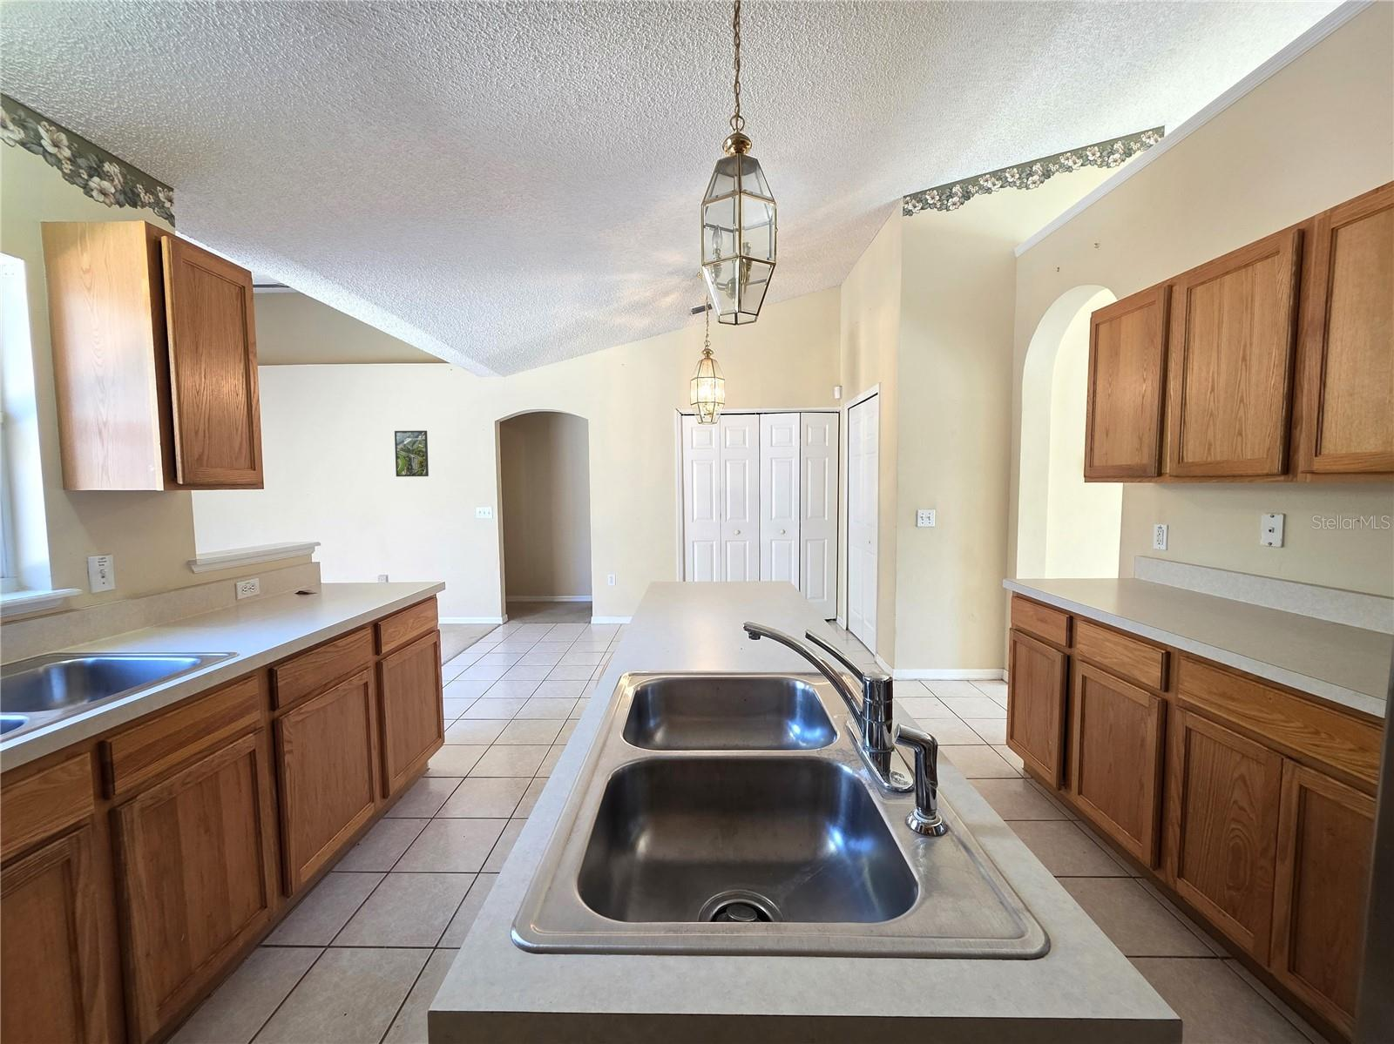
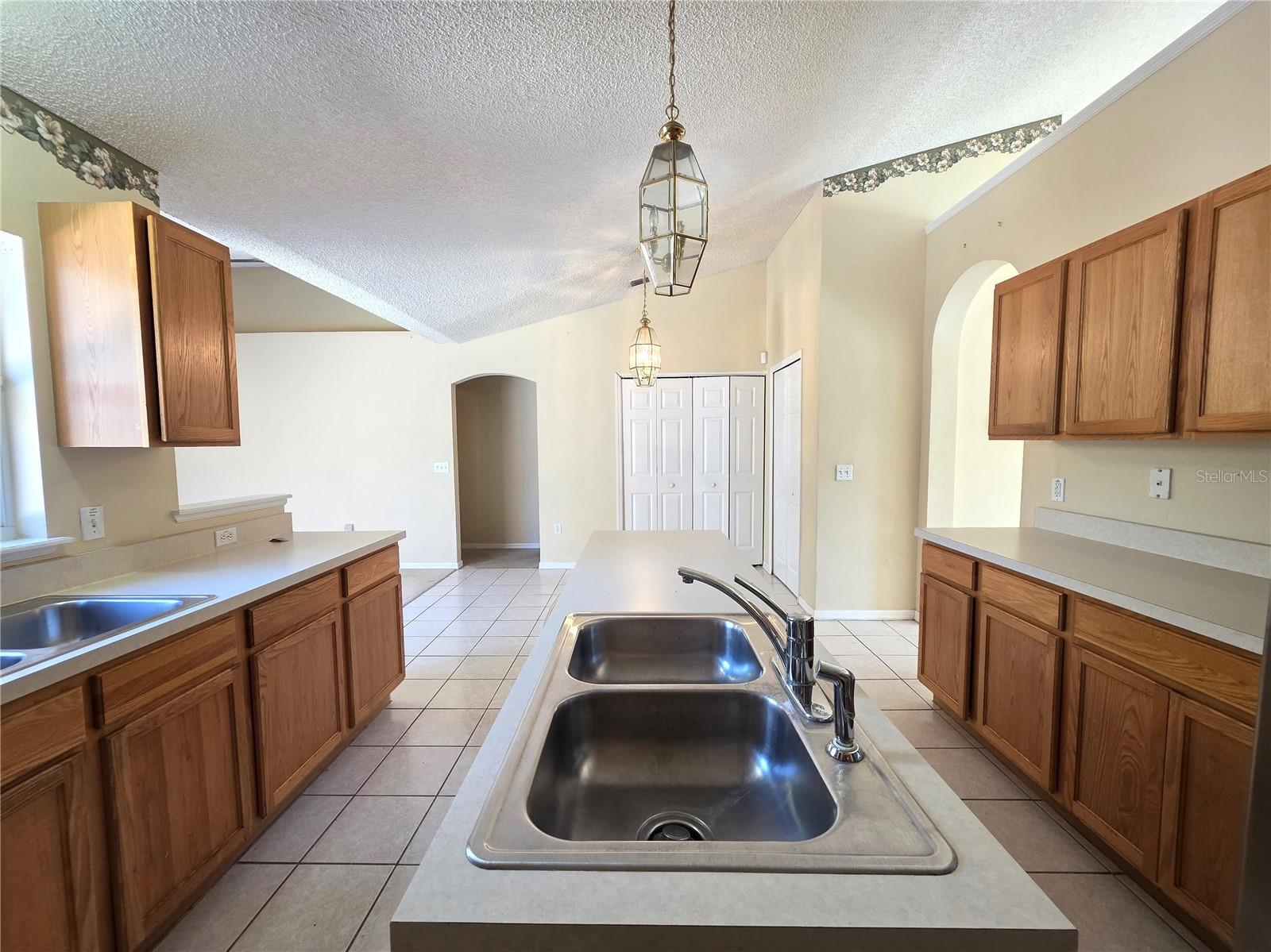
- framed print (411, 454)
